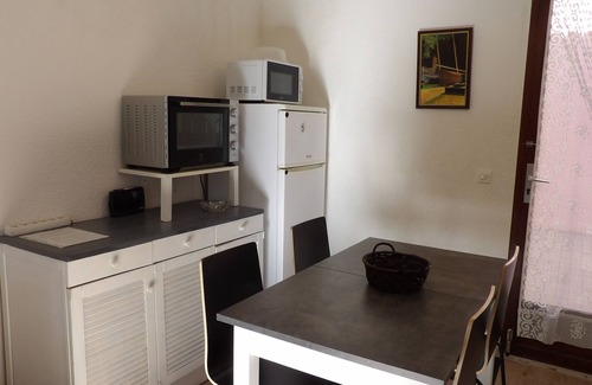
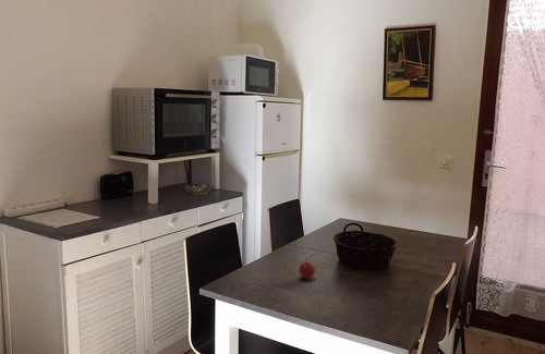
+ apple (306, 268)
